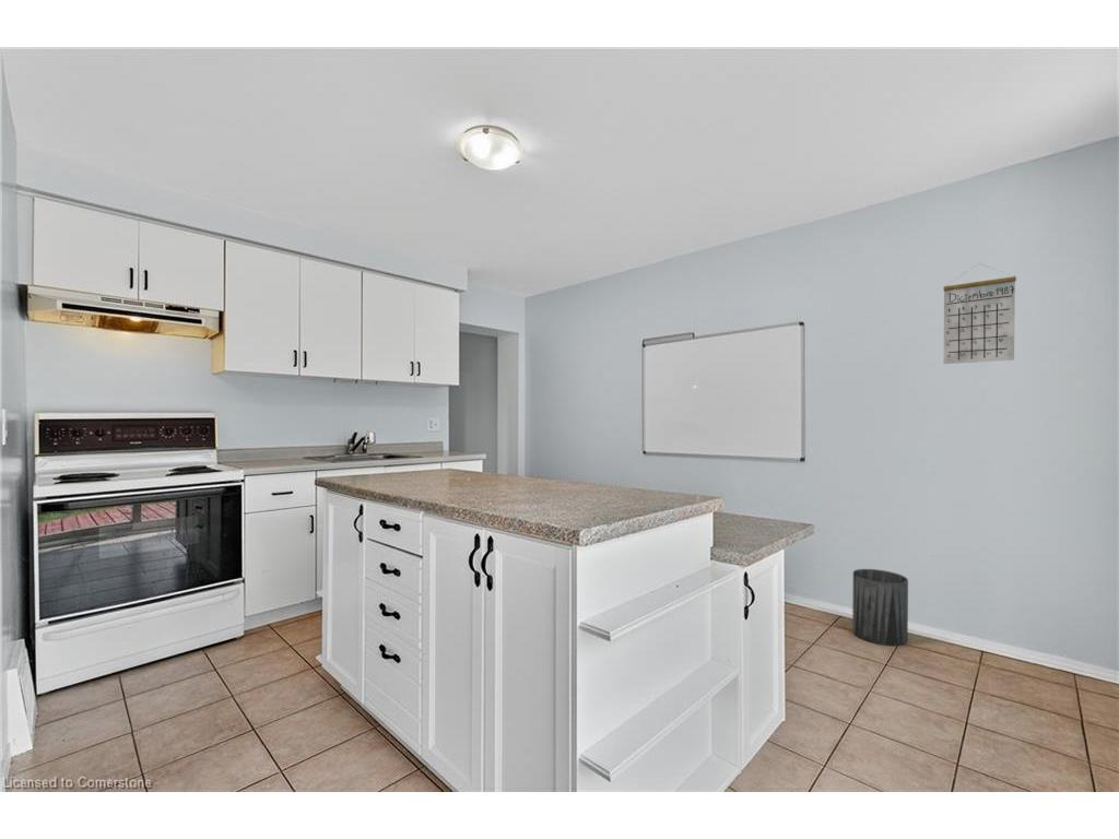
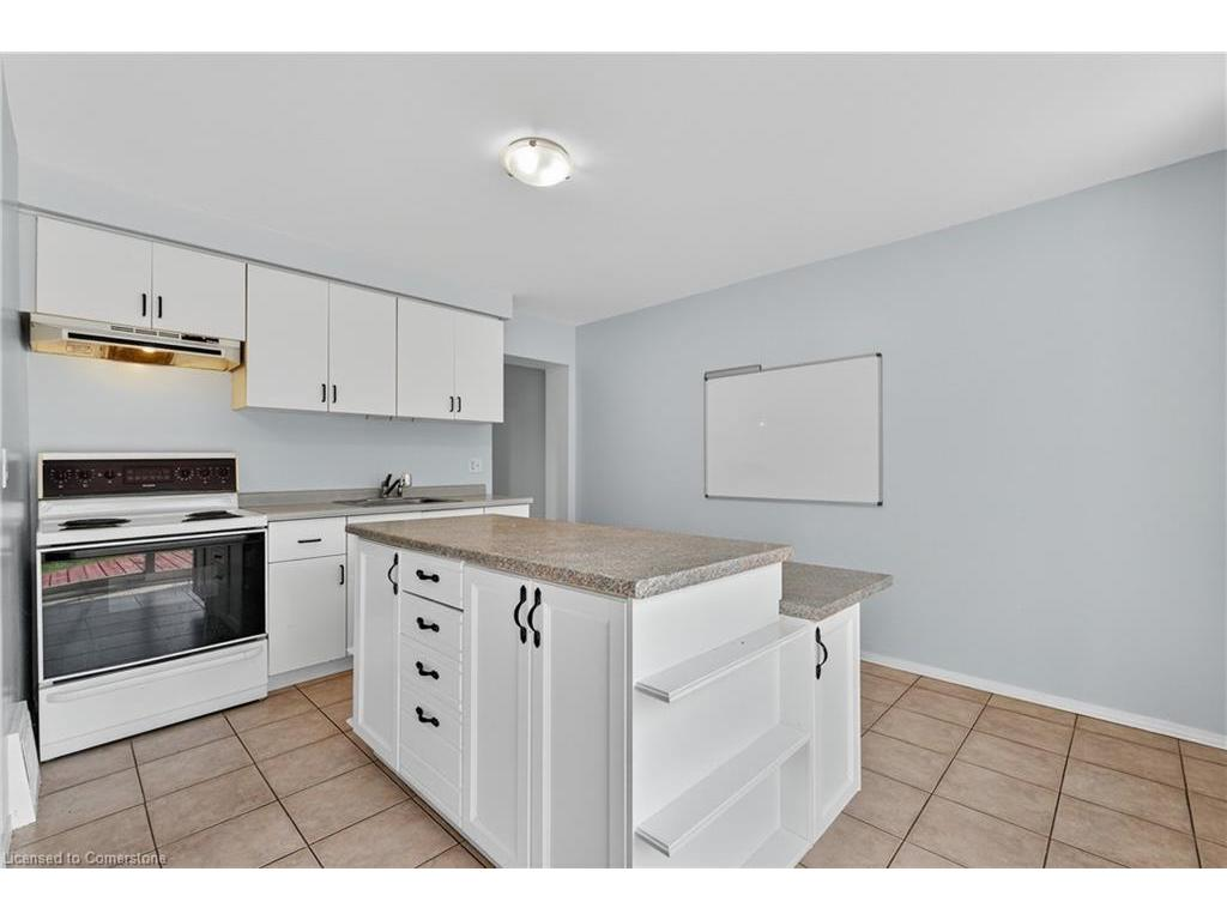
- calendar (978, 311)
- trash can (880, 605)
